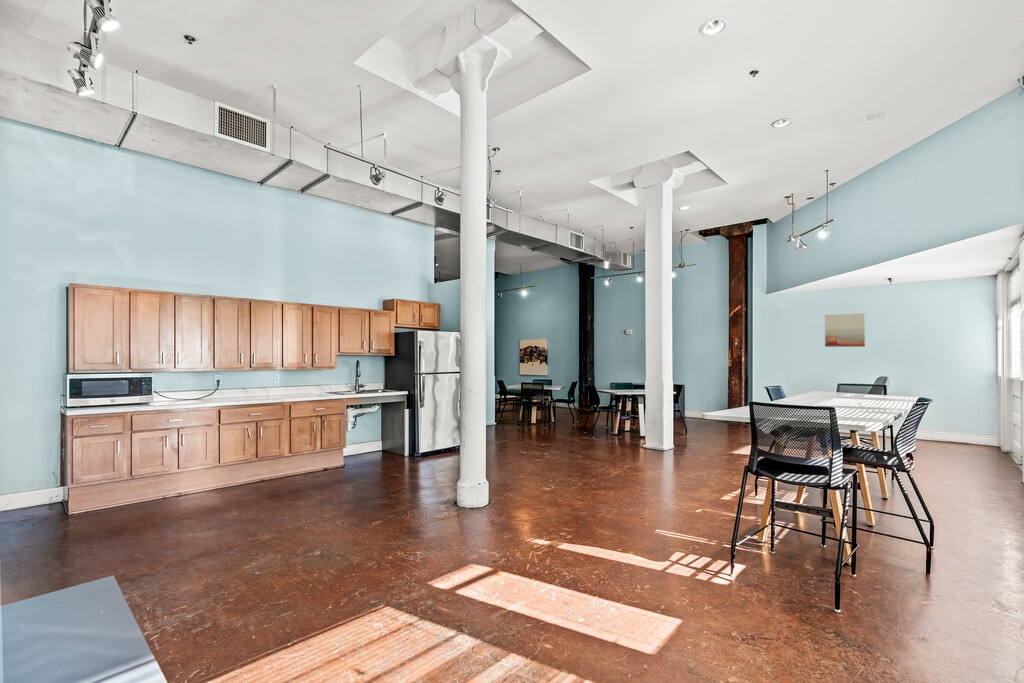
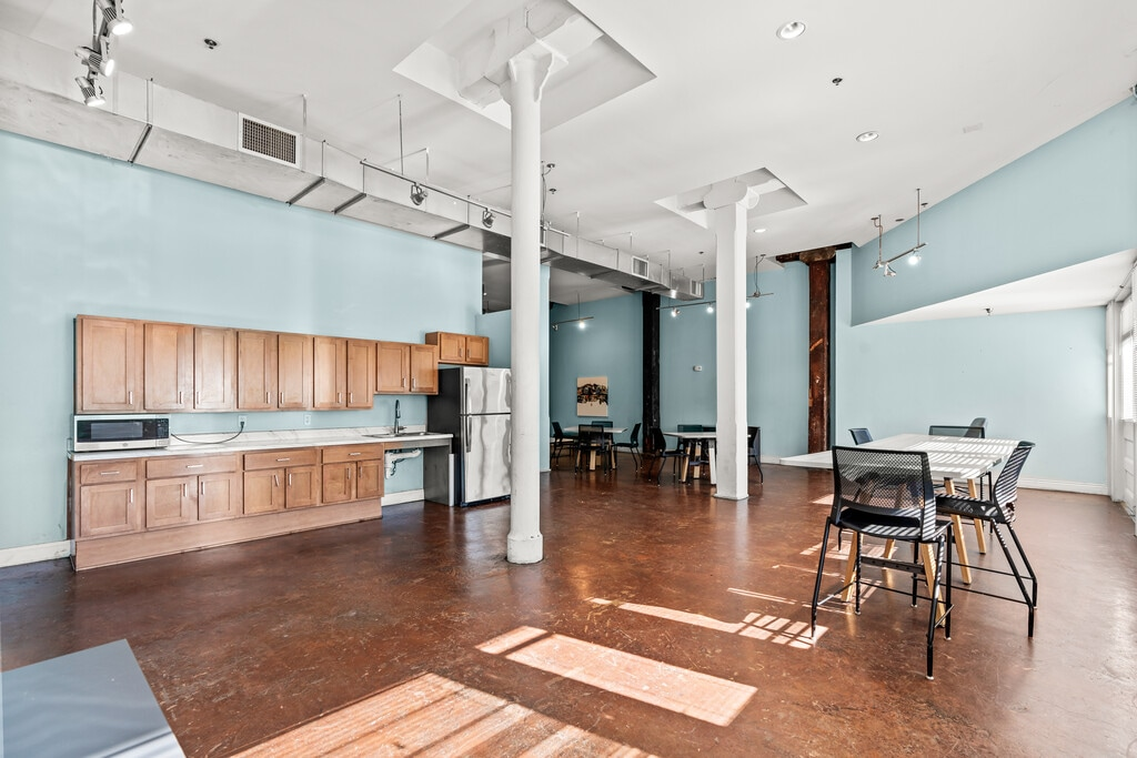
- wall art (844, 330)
